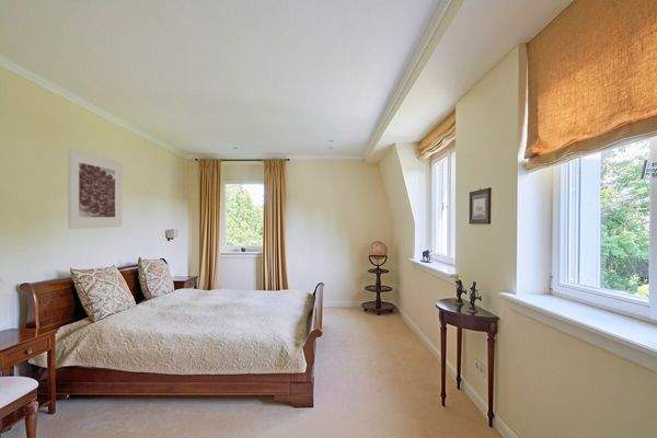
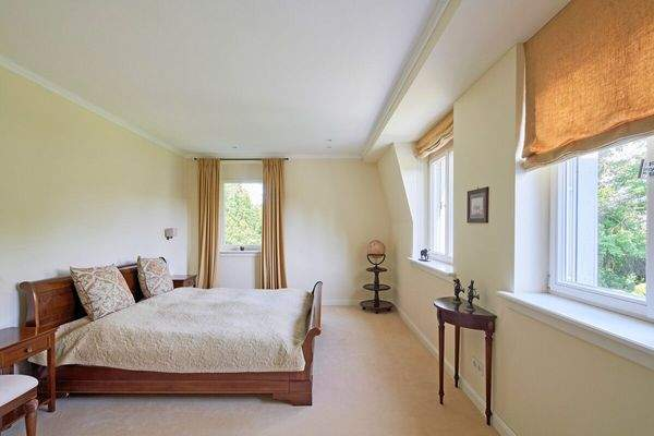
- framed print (97, 192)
